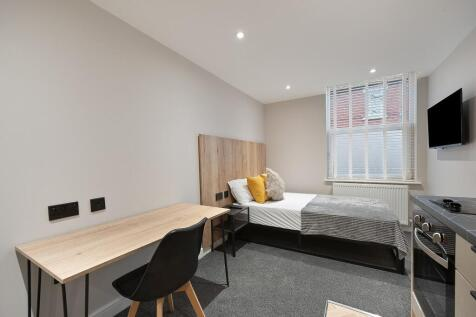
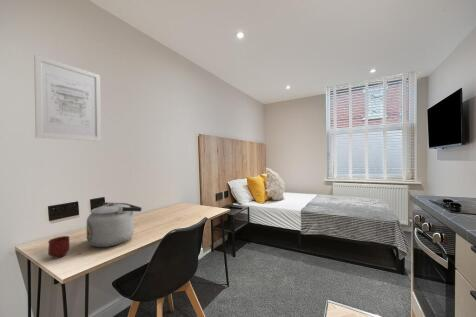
+ mug (58, 246)
+ kettle (111, 220)
+ wall art (71, 102)
